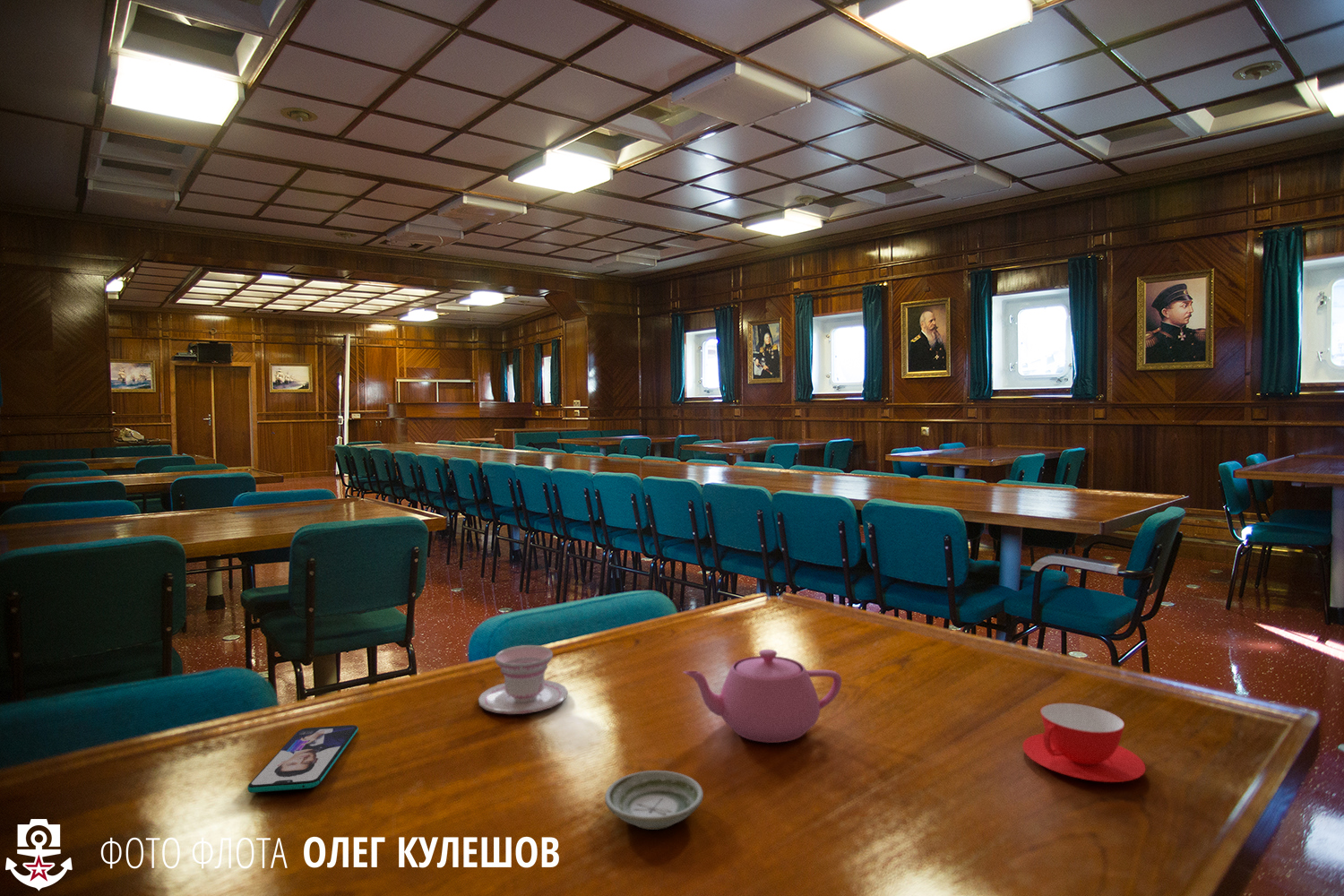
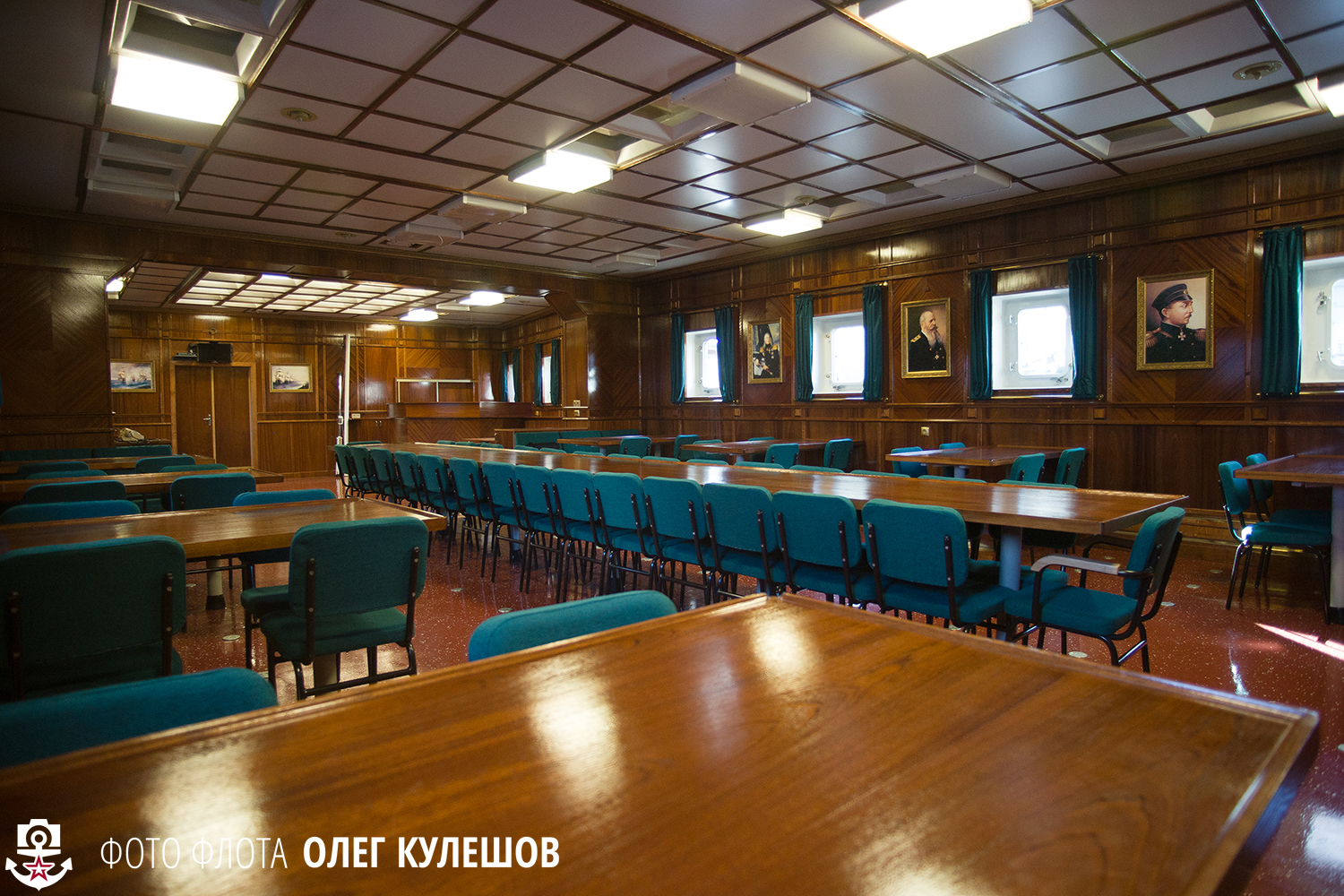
- teacup (522, 676)
- teapot (762, 690)
- teacup (1081, 739)
- saucer (654, 804)
- smartphone (307, 755)
